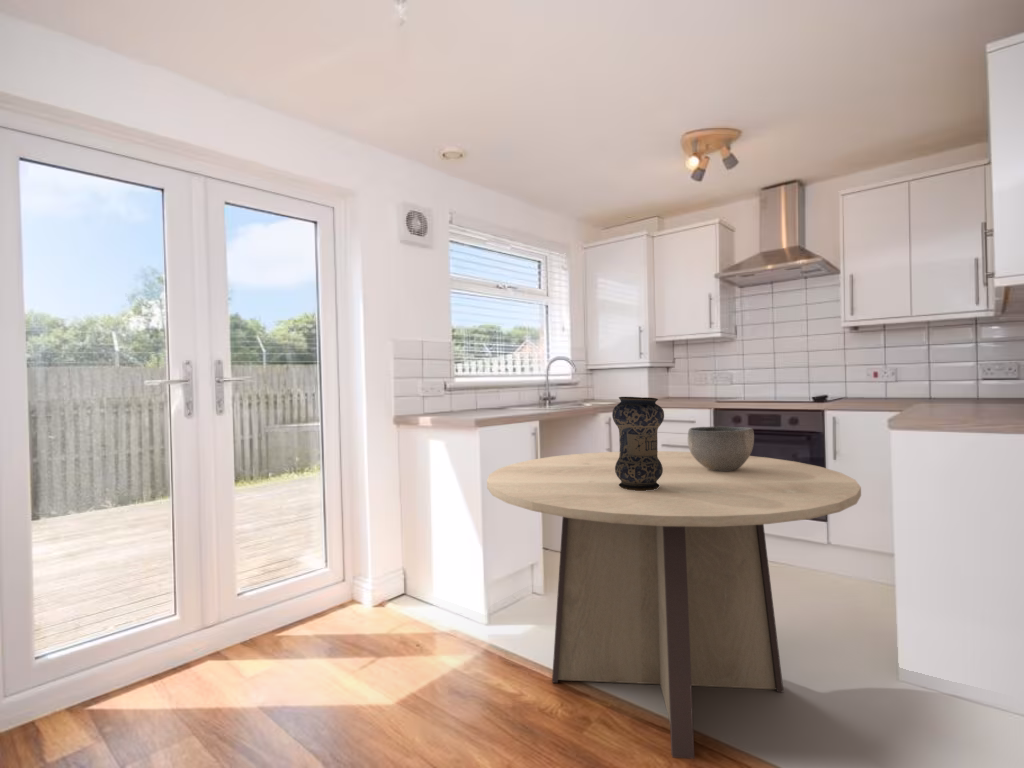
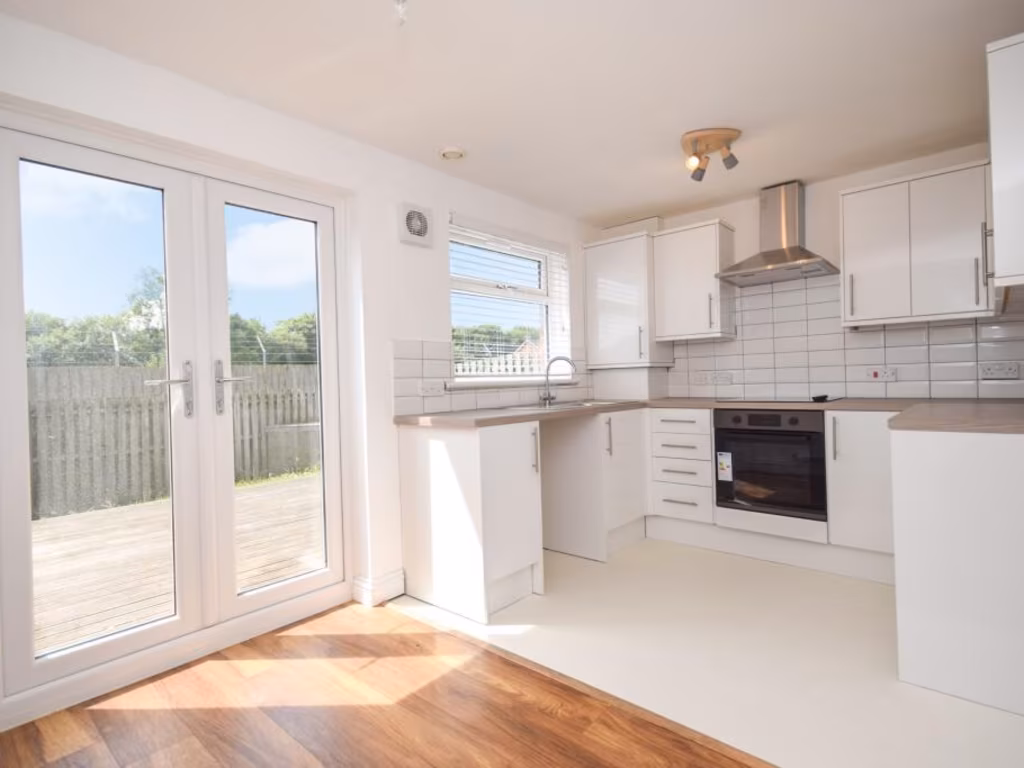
- dining table (660, 578)
- bowl (720, 448)
- vase (638, 441)
